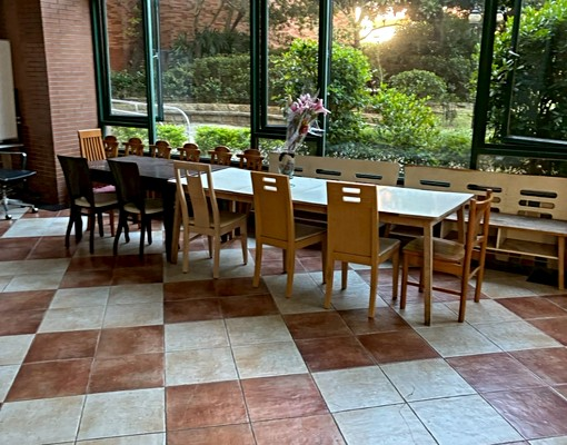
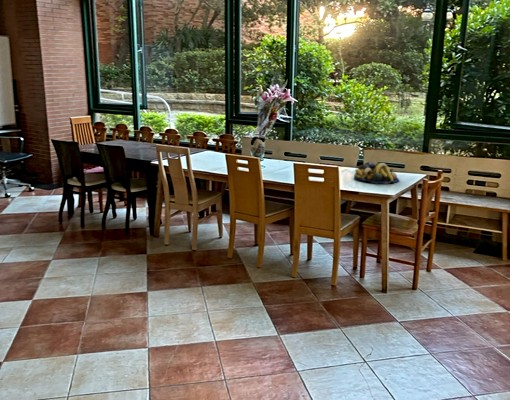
+ fruit bowl (377, 171)
